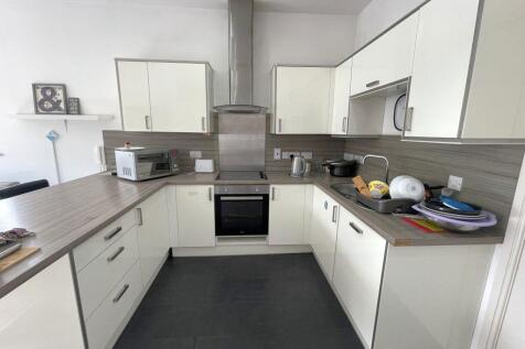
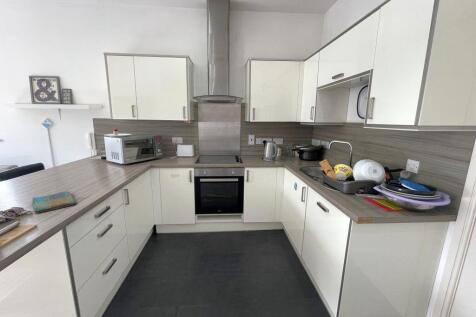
+ dish towel (54, 200)
